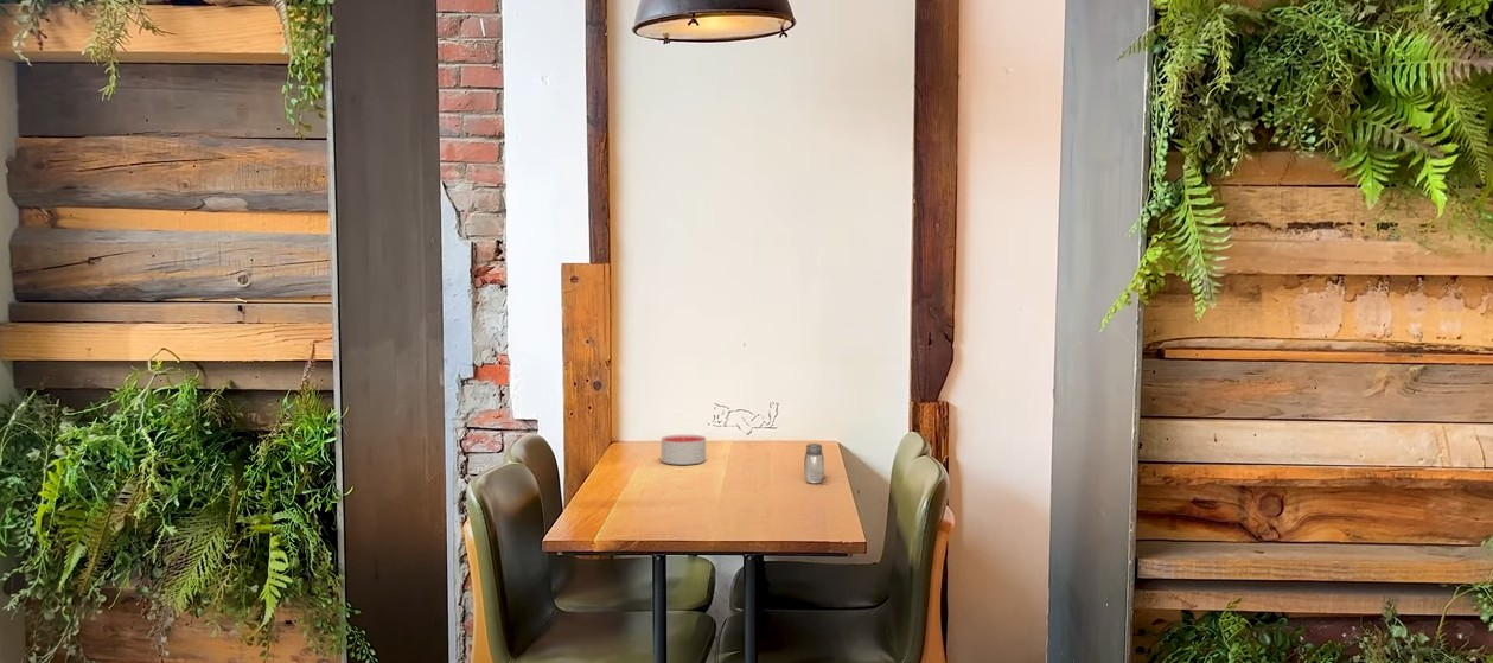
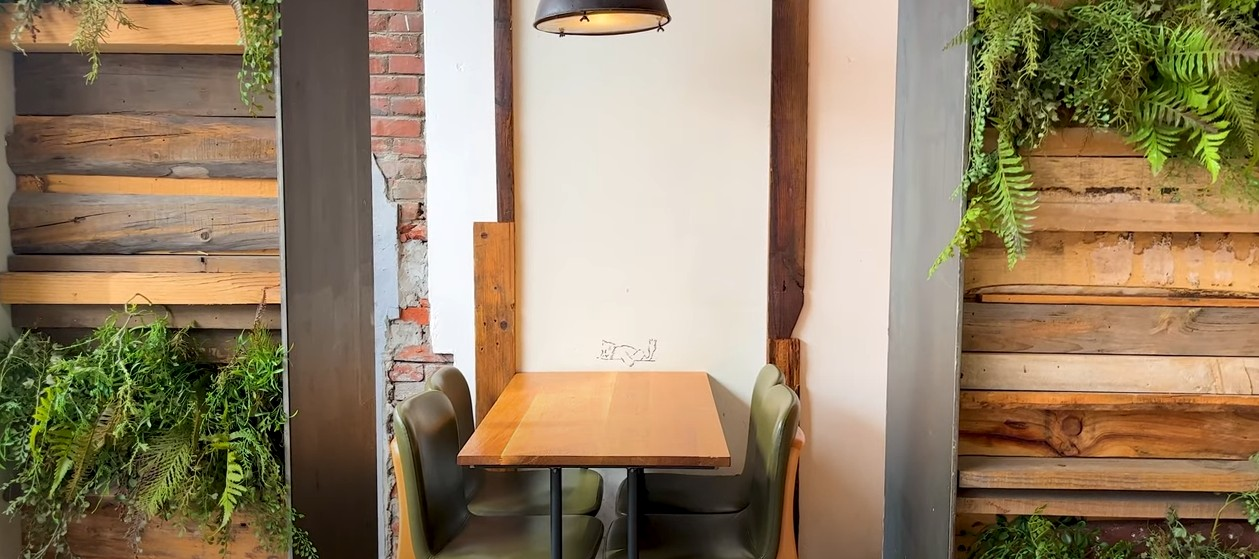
- salt and pepper shaker (814, 461)
- candle (683, 448)
